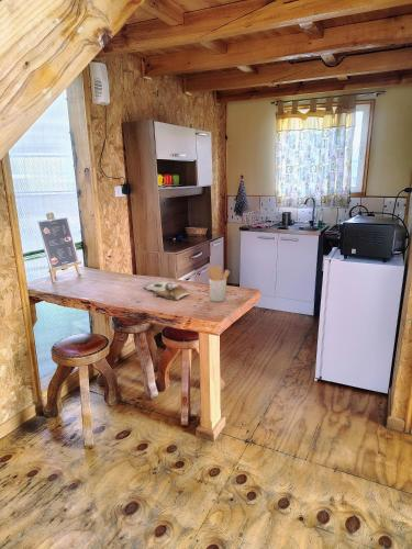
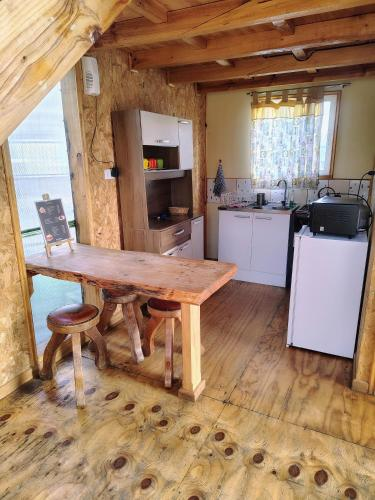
- utensil holder (216, 282)
- cutting board (166, 288)
